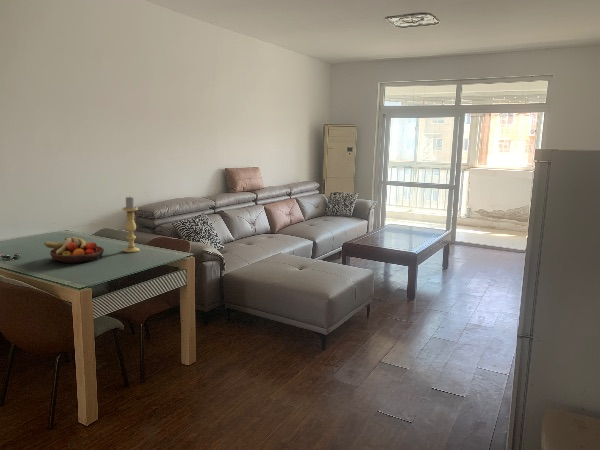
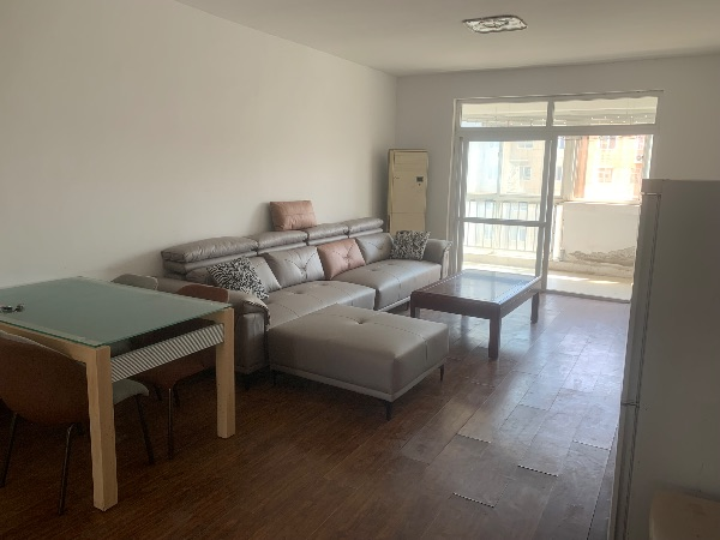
- fruit bowl (76, 248)
- candle holder (130, 223)
